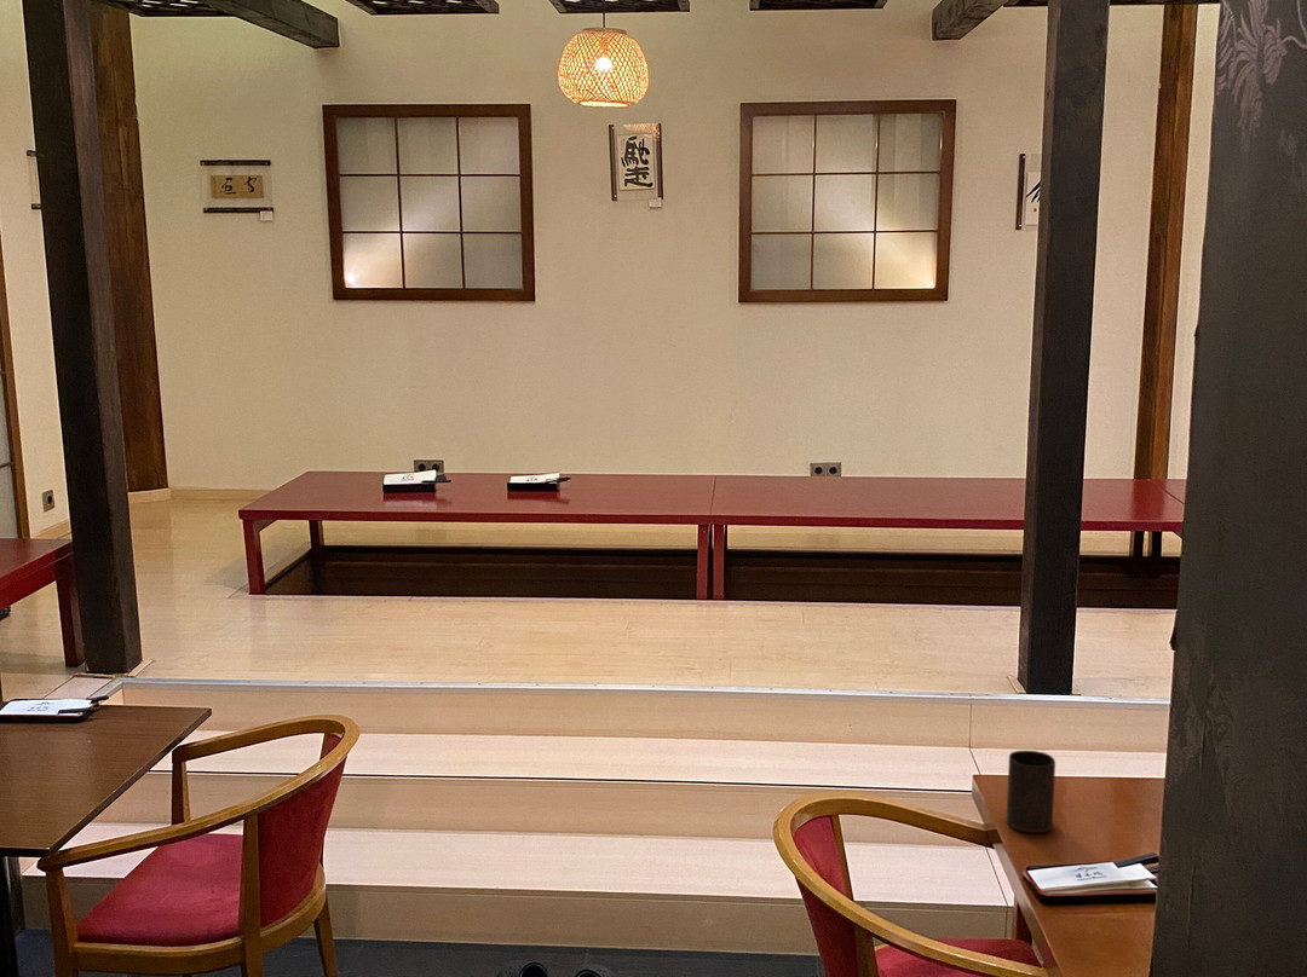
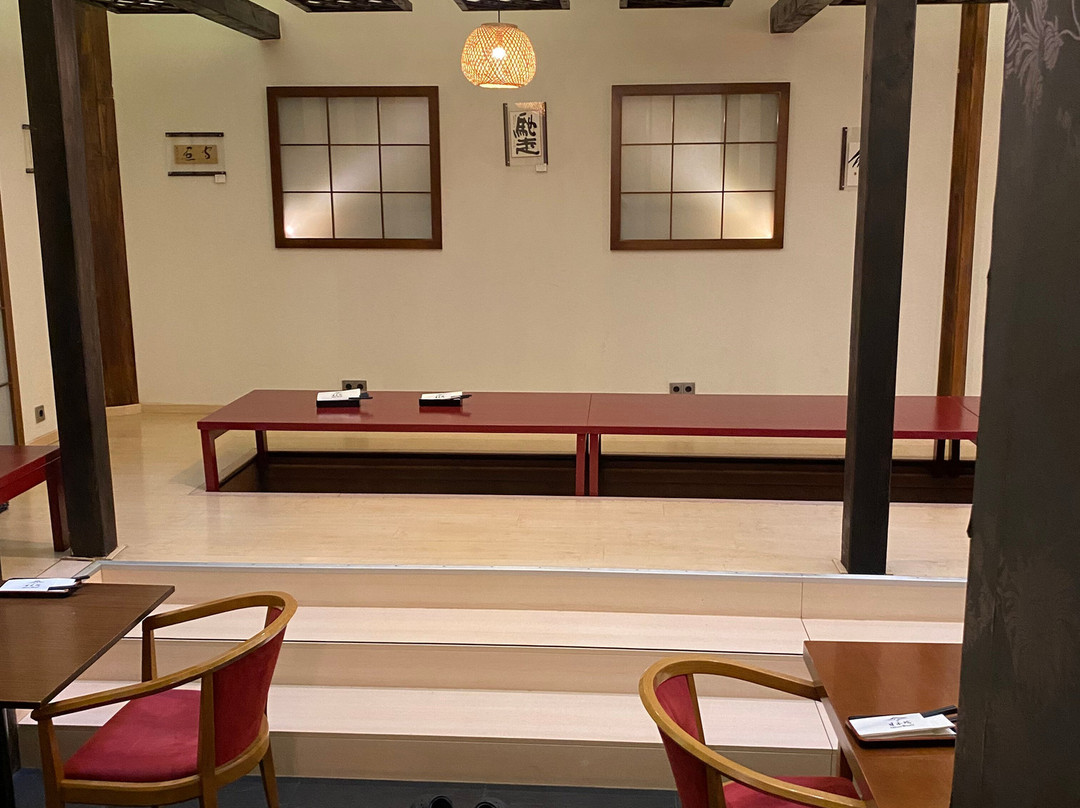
- cup (1030, 791)
